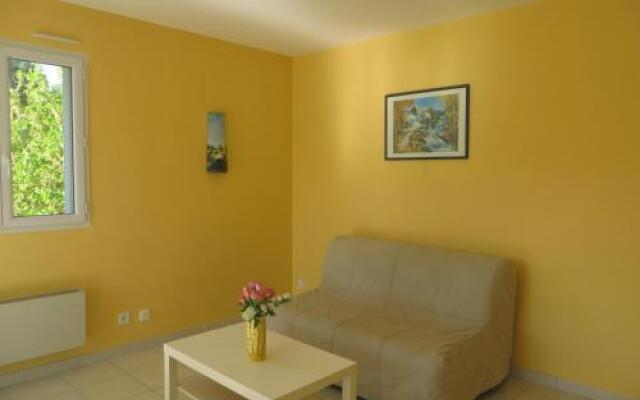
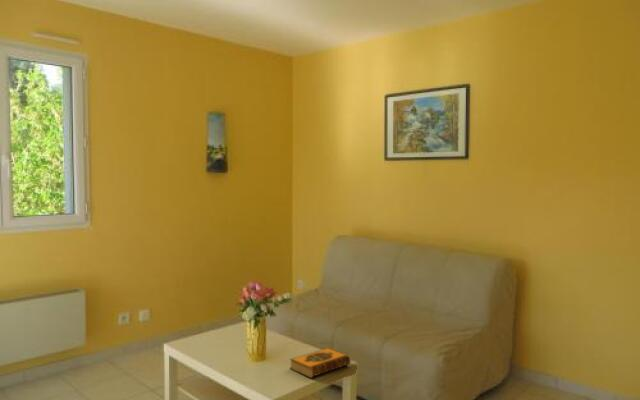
+ hardback book (320, 362)
